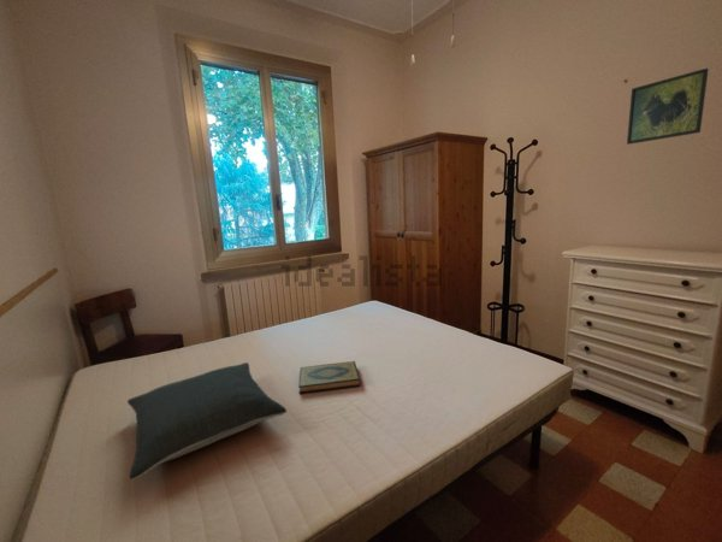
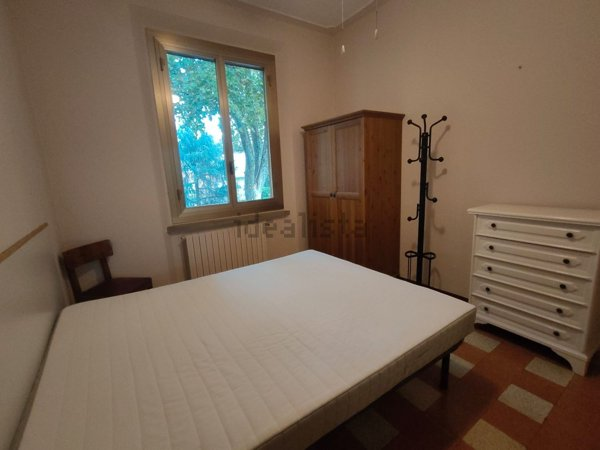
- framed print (664, 108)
- hardback book (329, 376)
- pillow (203, 405)
